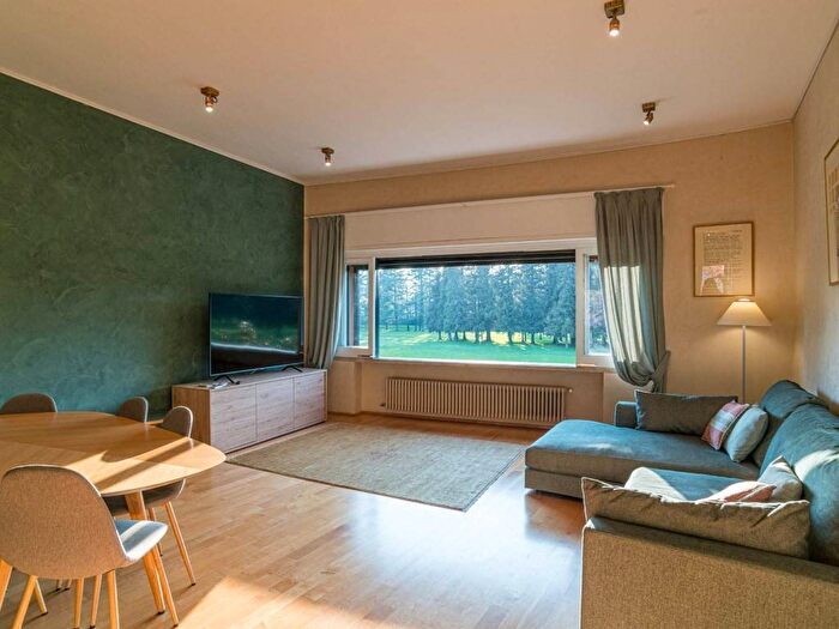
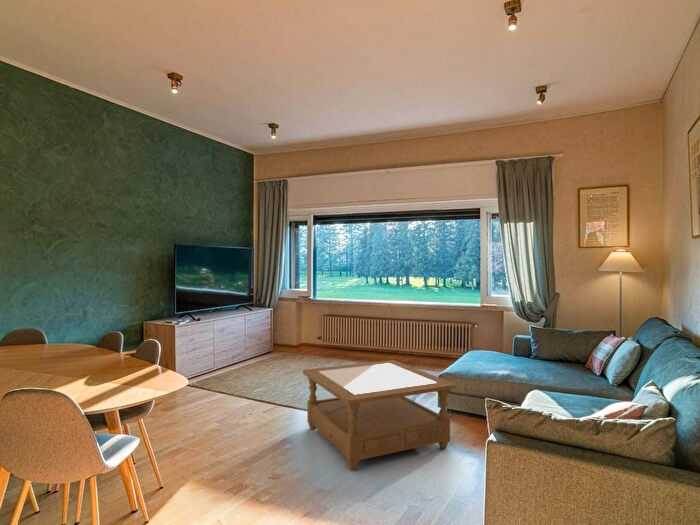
+ coffee table (374, 407)
